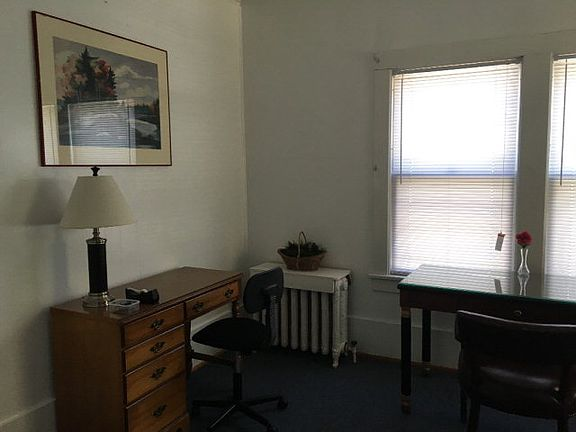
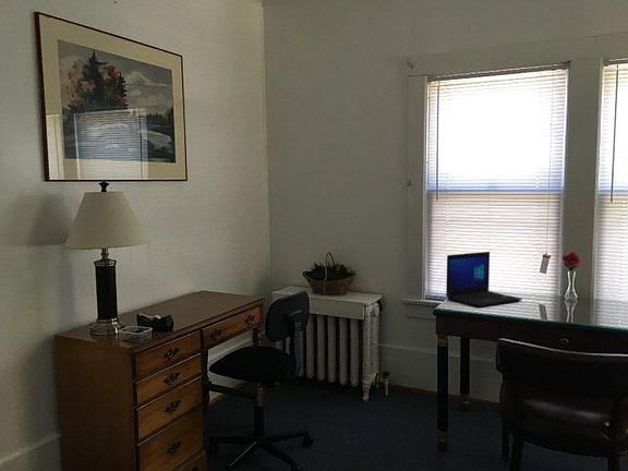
+ laptop (483, 277)
